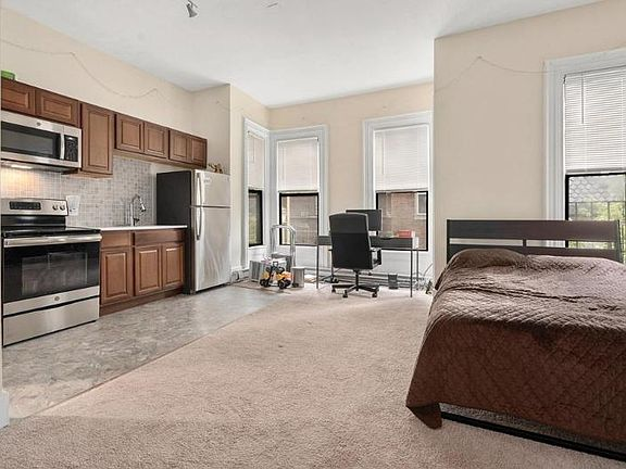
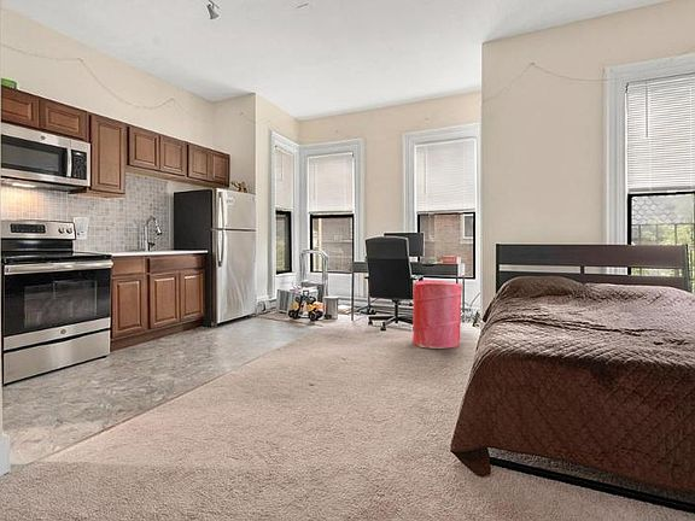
+ laundry hamper (437, 311)
